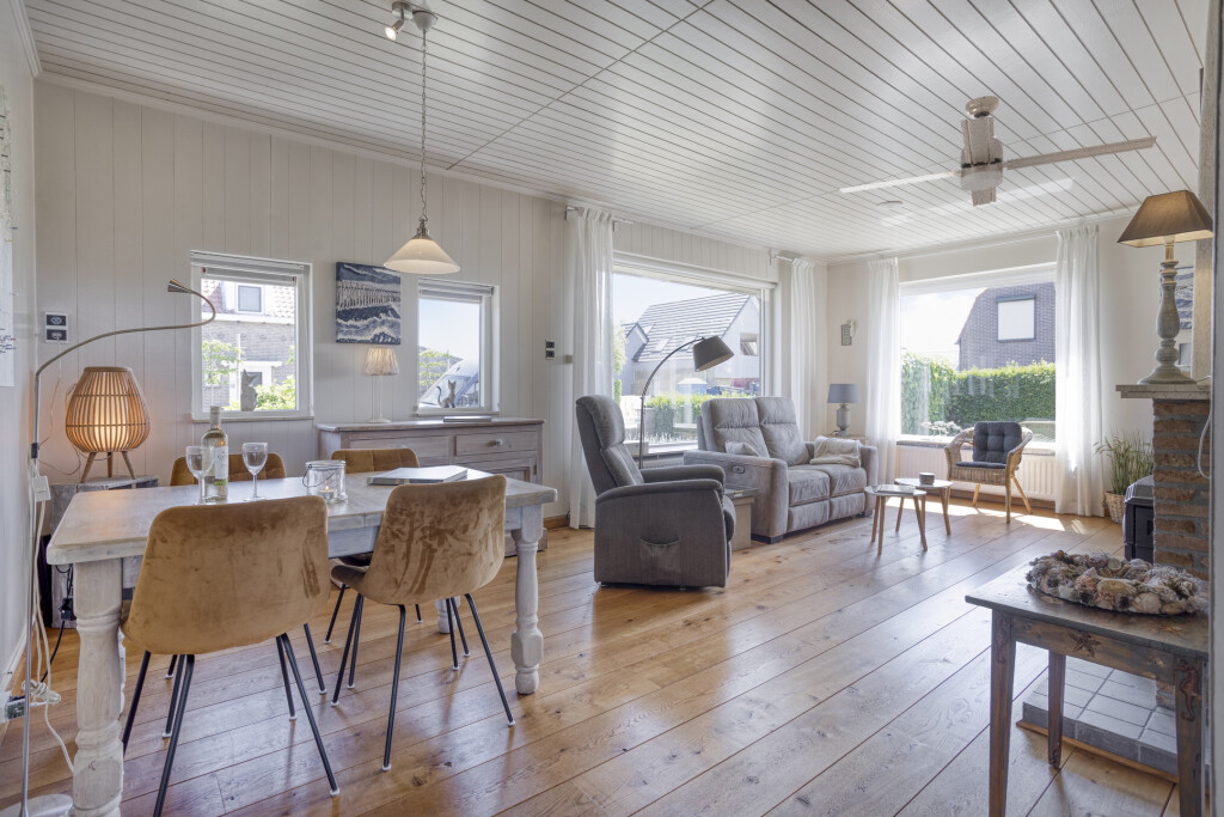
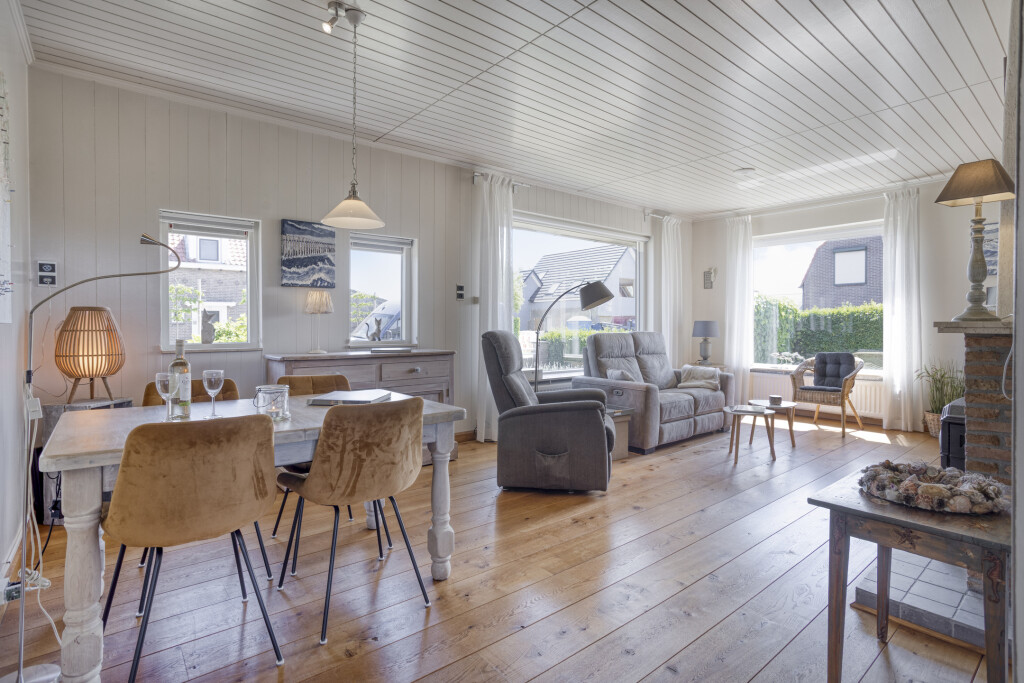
- electric fan (981, 144)
